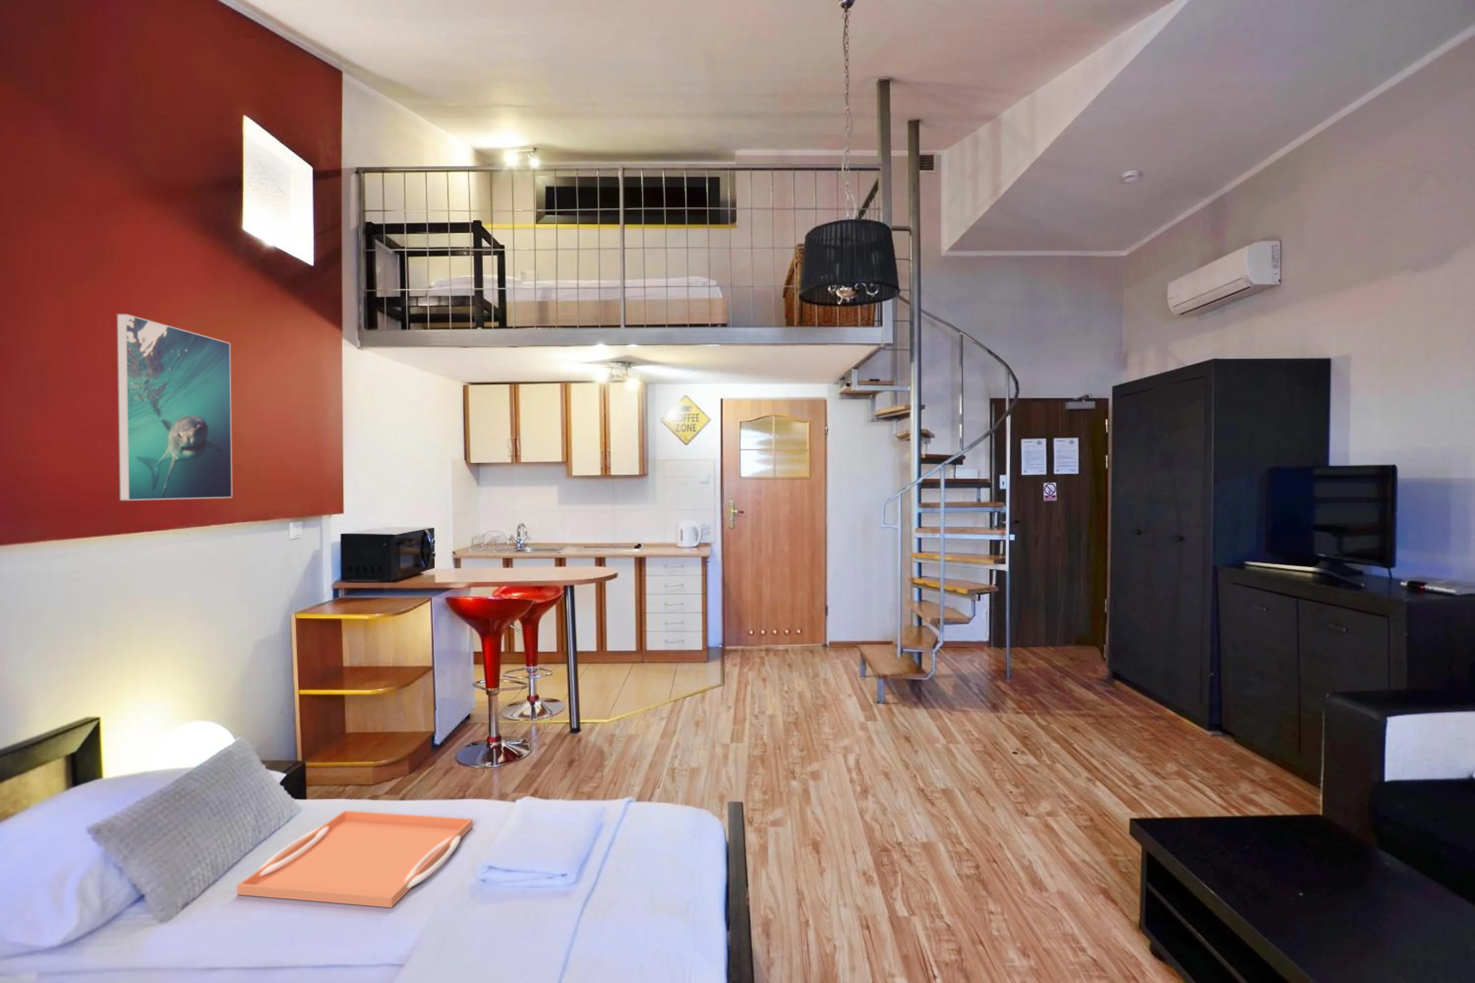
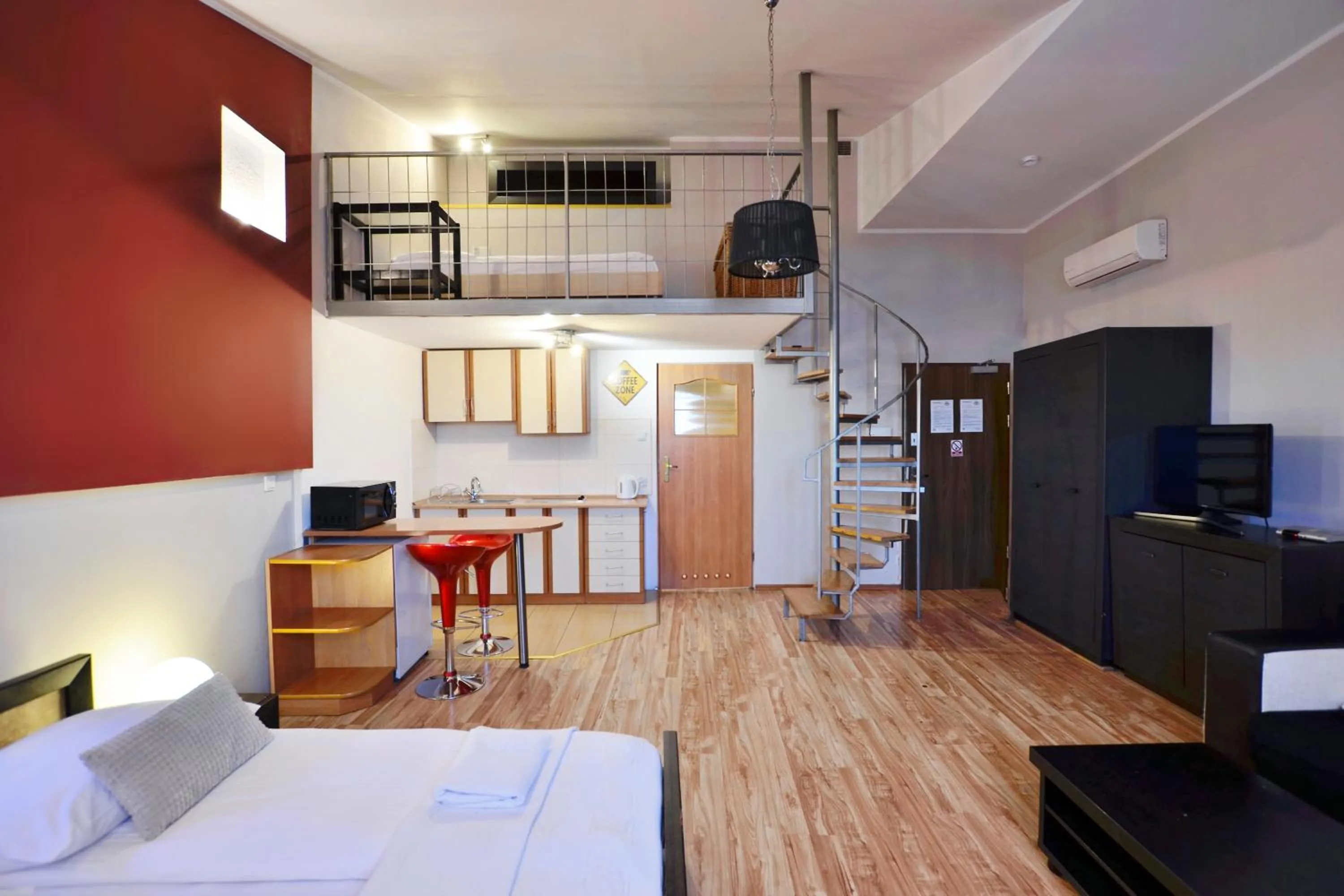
- serving tray (364, 854)
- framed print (180, 415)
